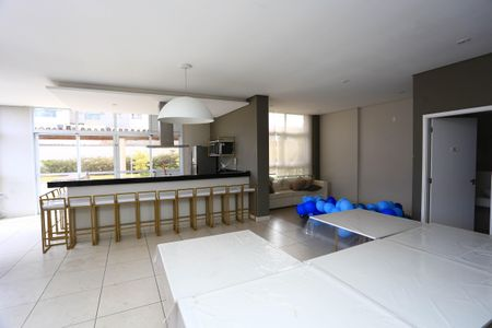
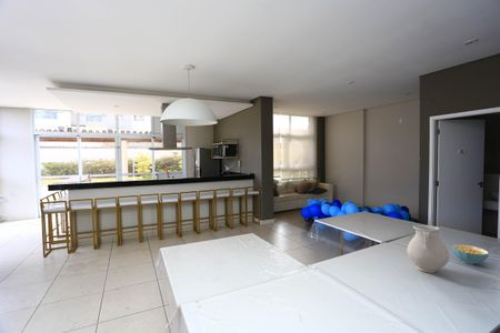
+ vase (427, 248)
+ cereal bowl (469, 255)
